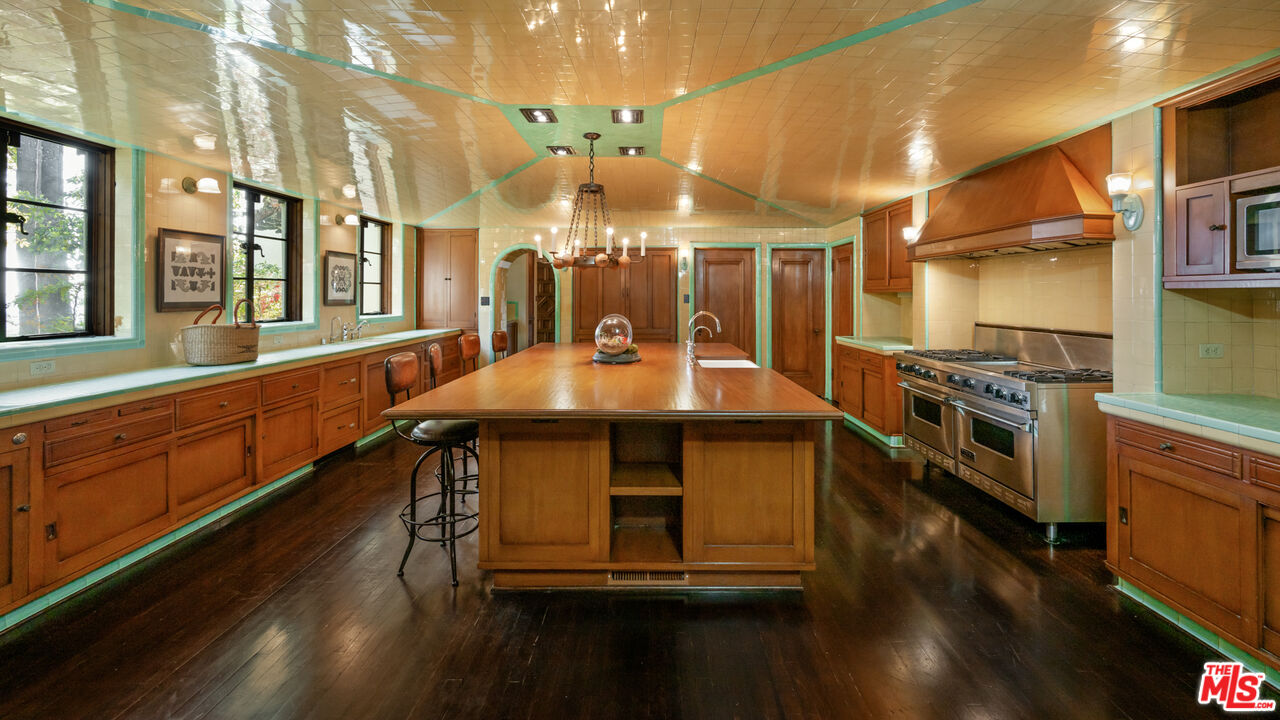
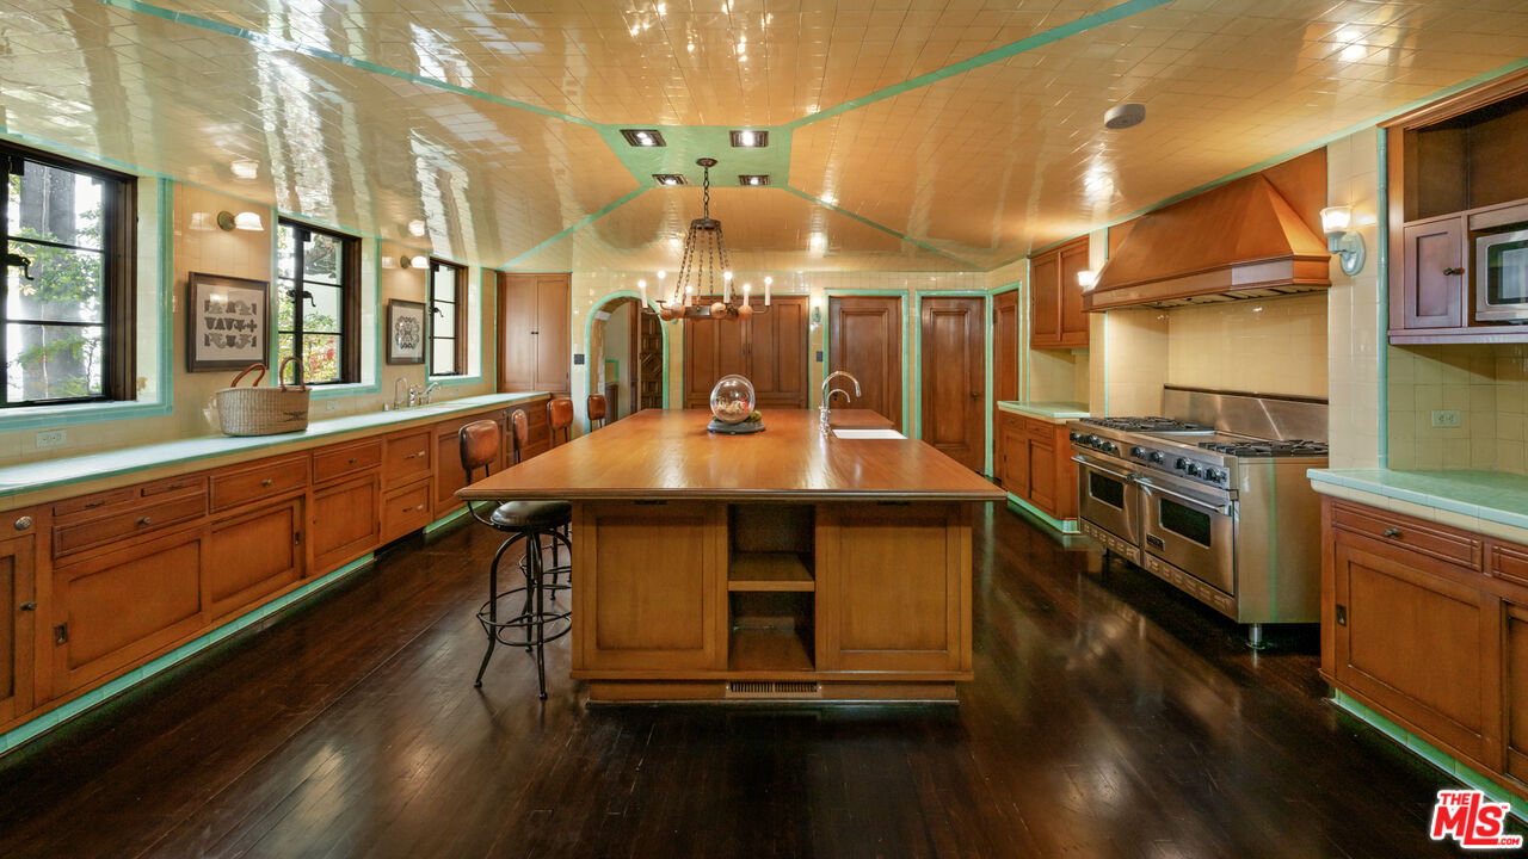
+ smoke detector (1125, 116)
